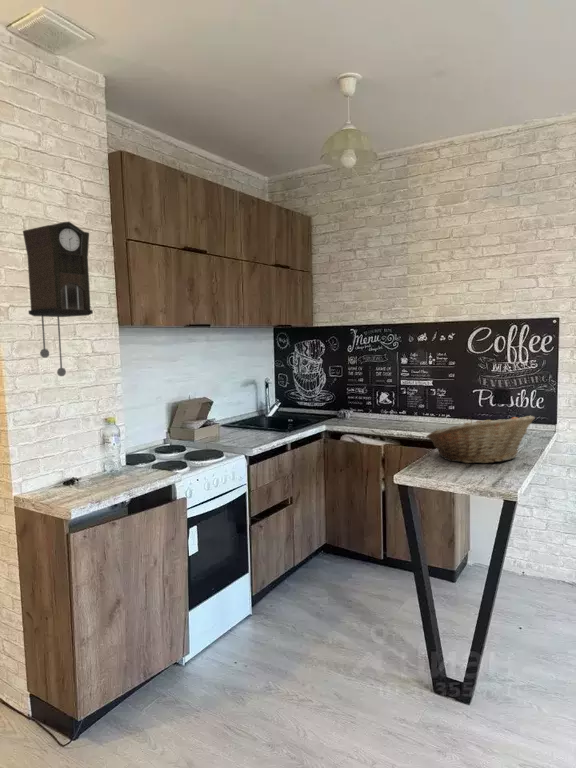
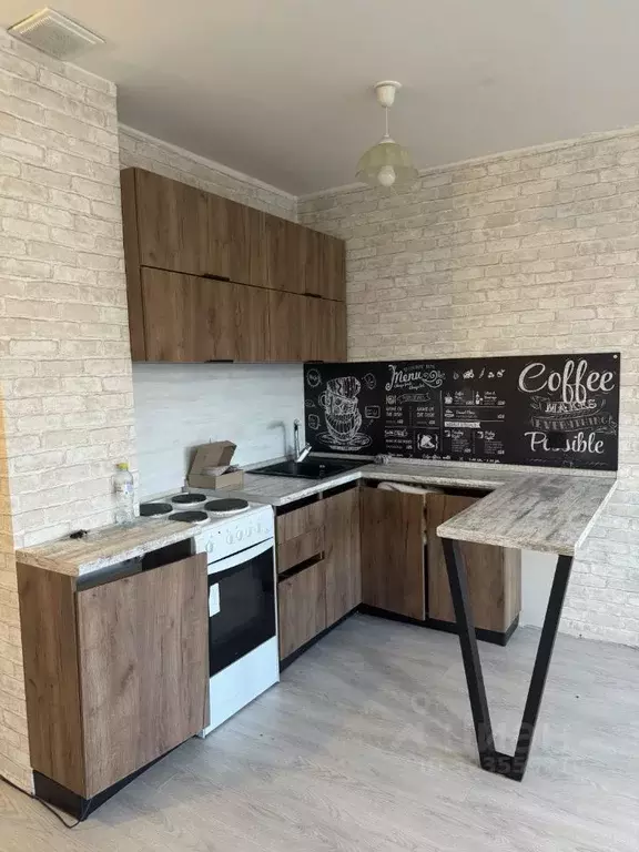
- pendulum clock (60, 301)
- fruit basket (480, 435)
